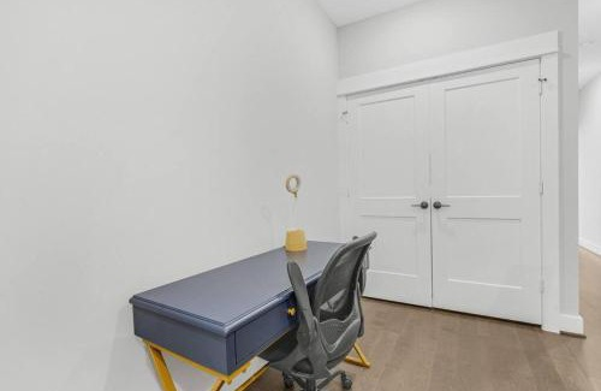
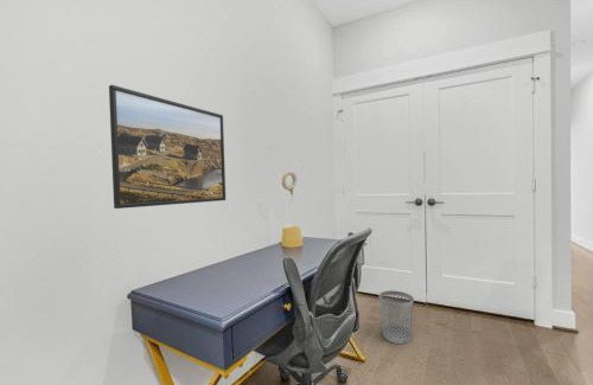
+ wastebasket (395, 316)
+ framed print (178, 153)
